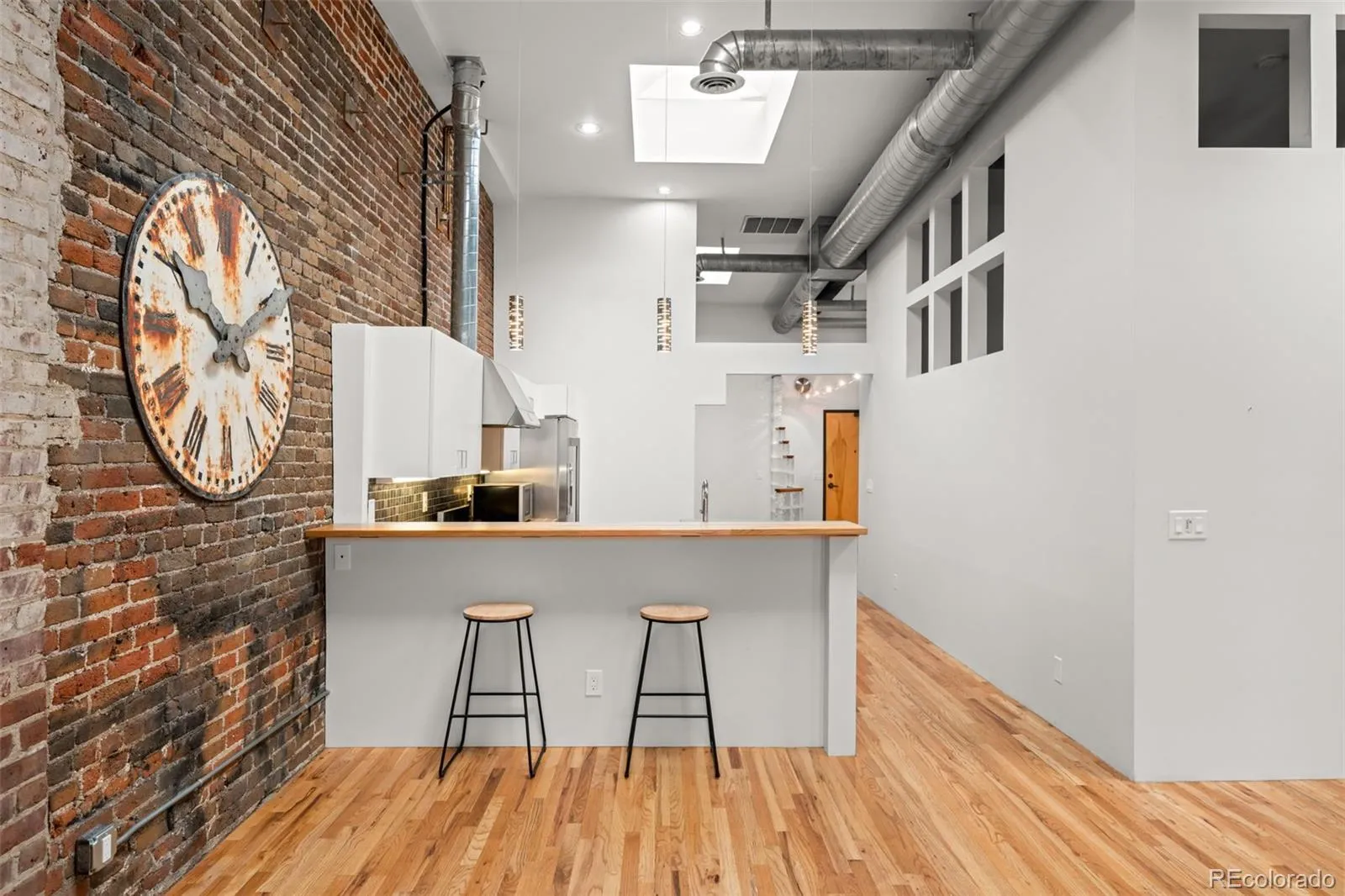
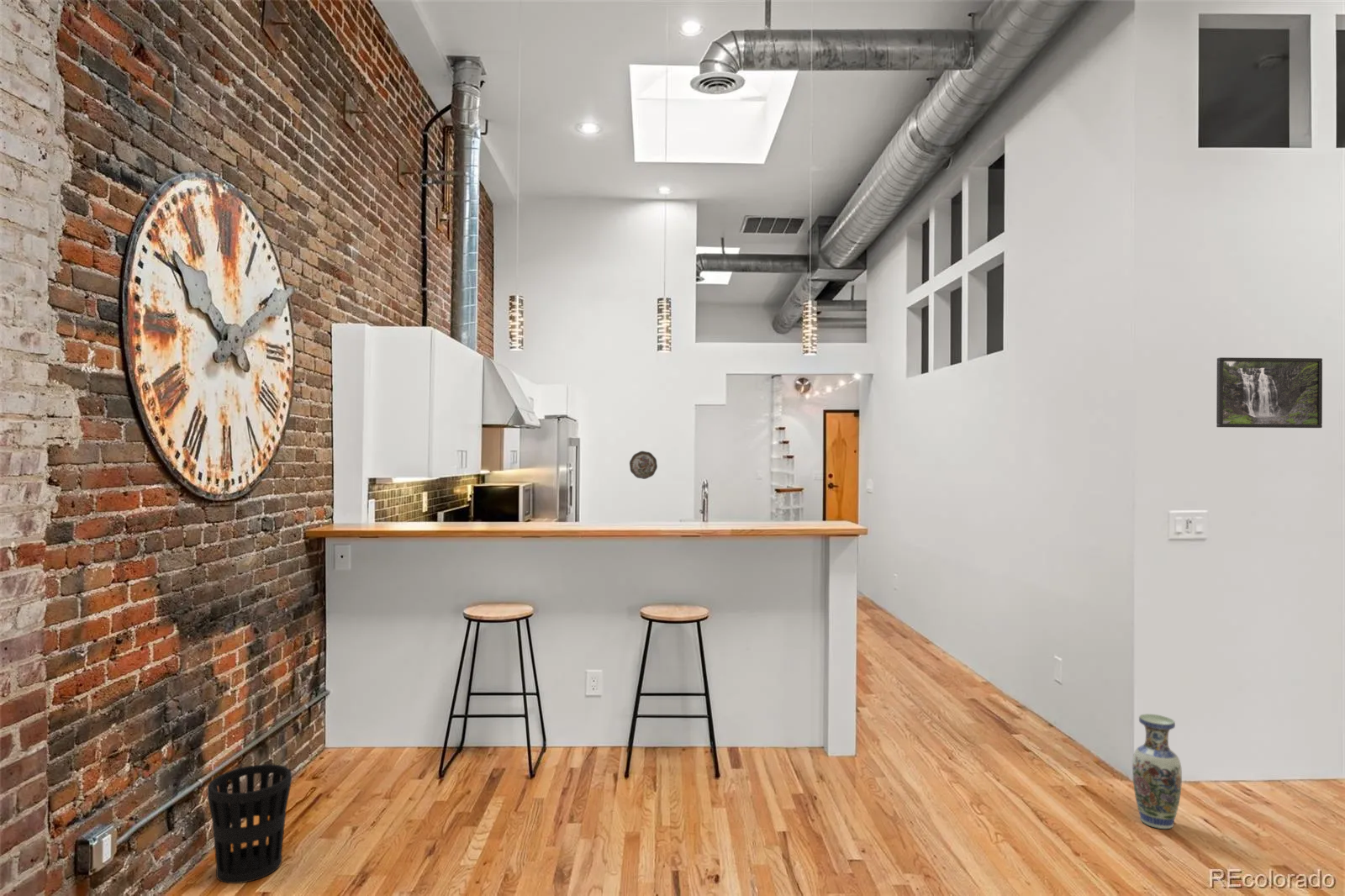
+ wastebasket (250, 823)
+ decorative plate (643, 465)
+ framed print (1269, 393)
+ vase (1157, 771)
